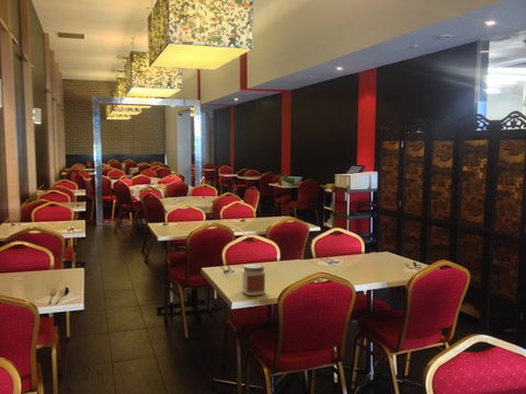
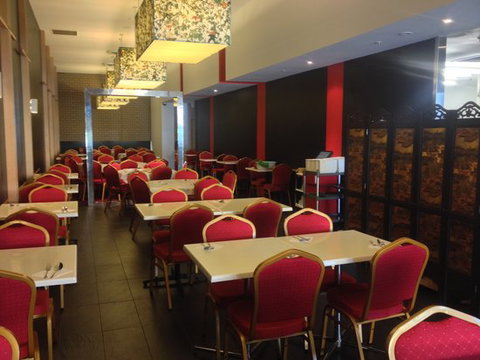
- jar (253, 279)
